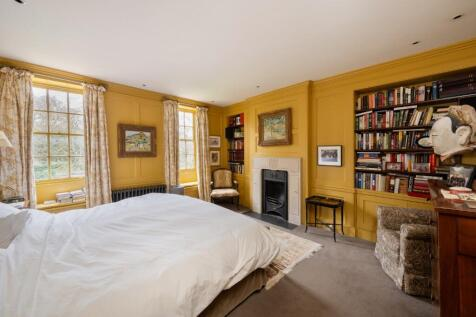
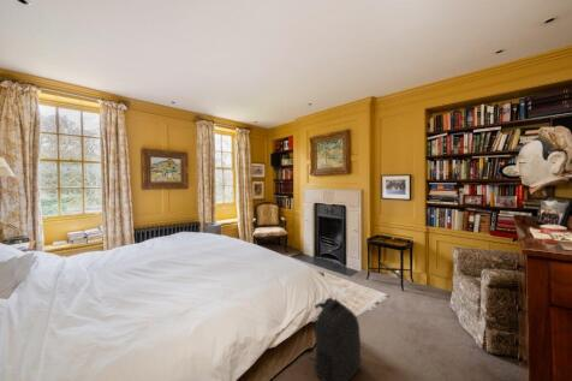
+ backpack (332, 332)
